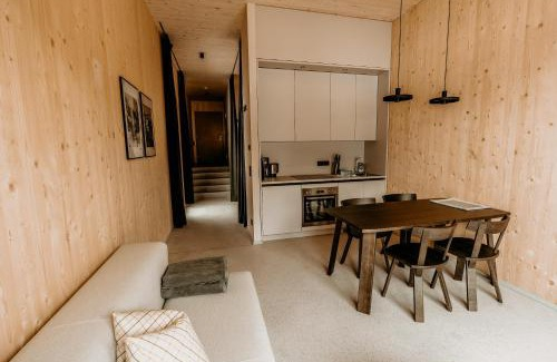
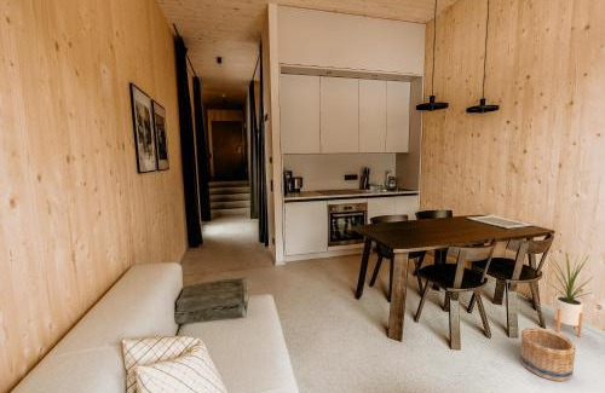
+ basket (546, 352)
+ house plant (571, 291)
